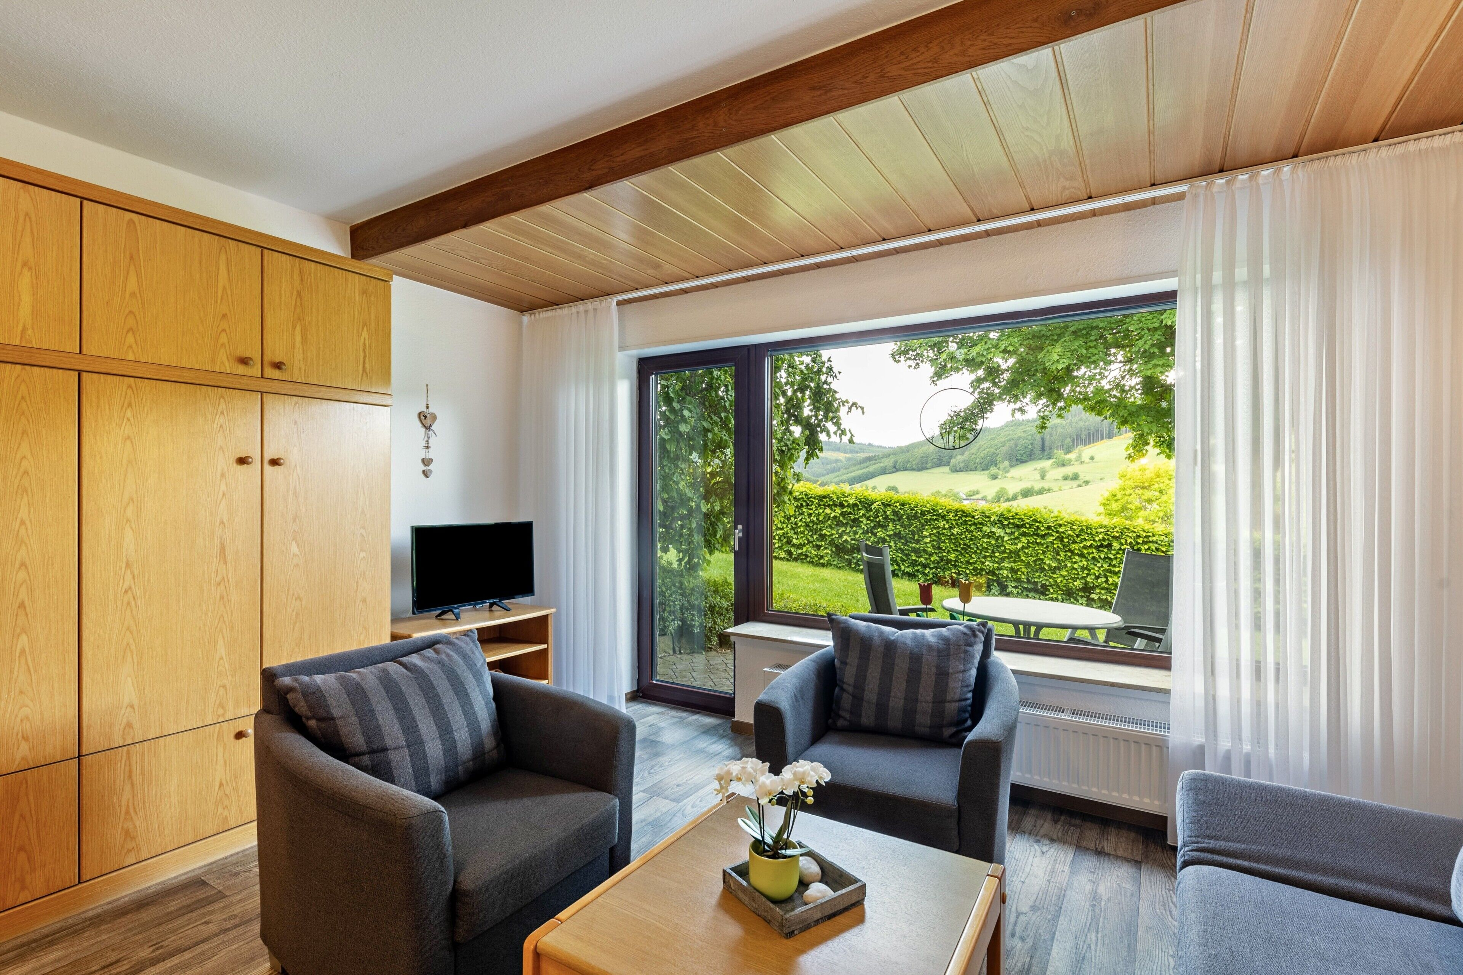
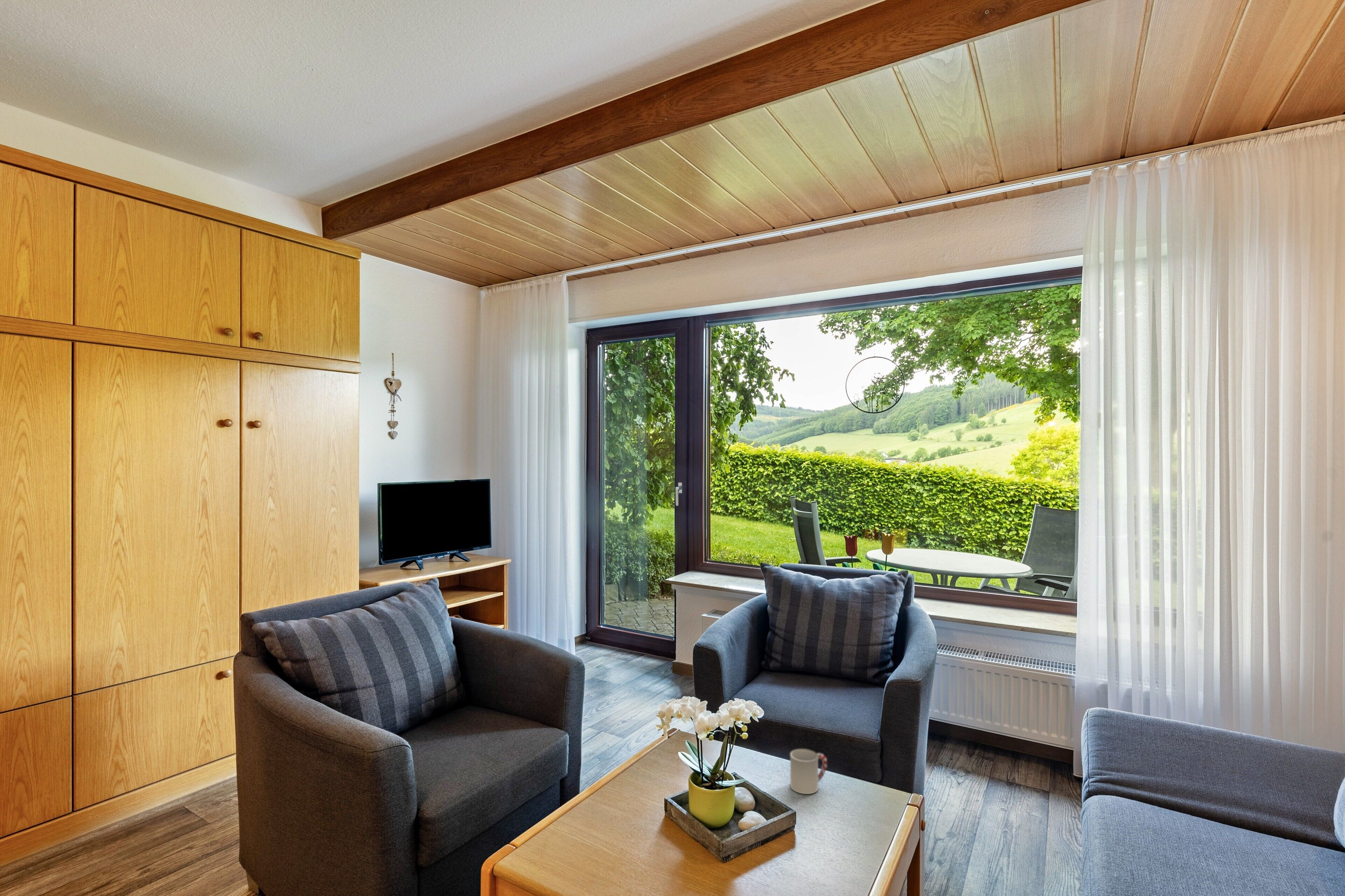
+ cup (809, 770)
